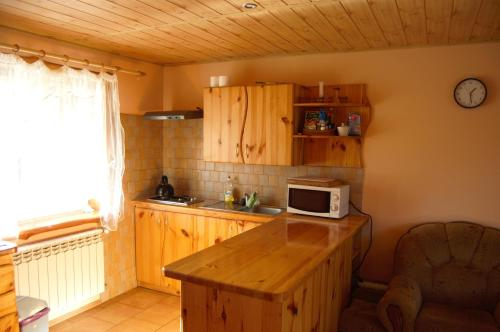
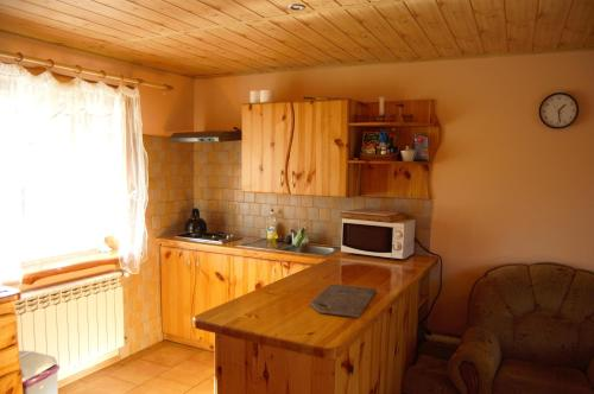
+ cutting board (342, 298)
